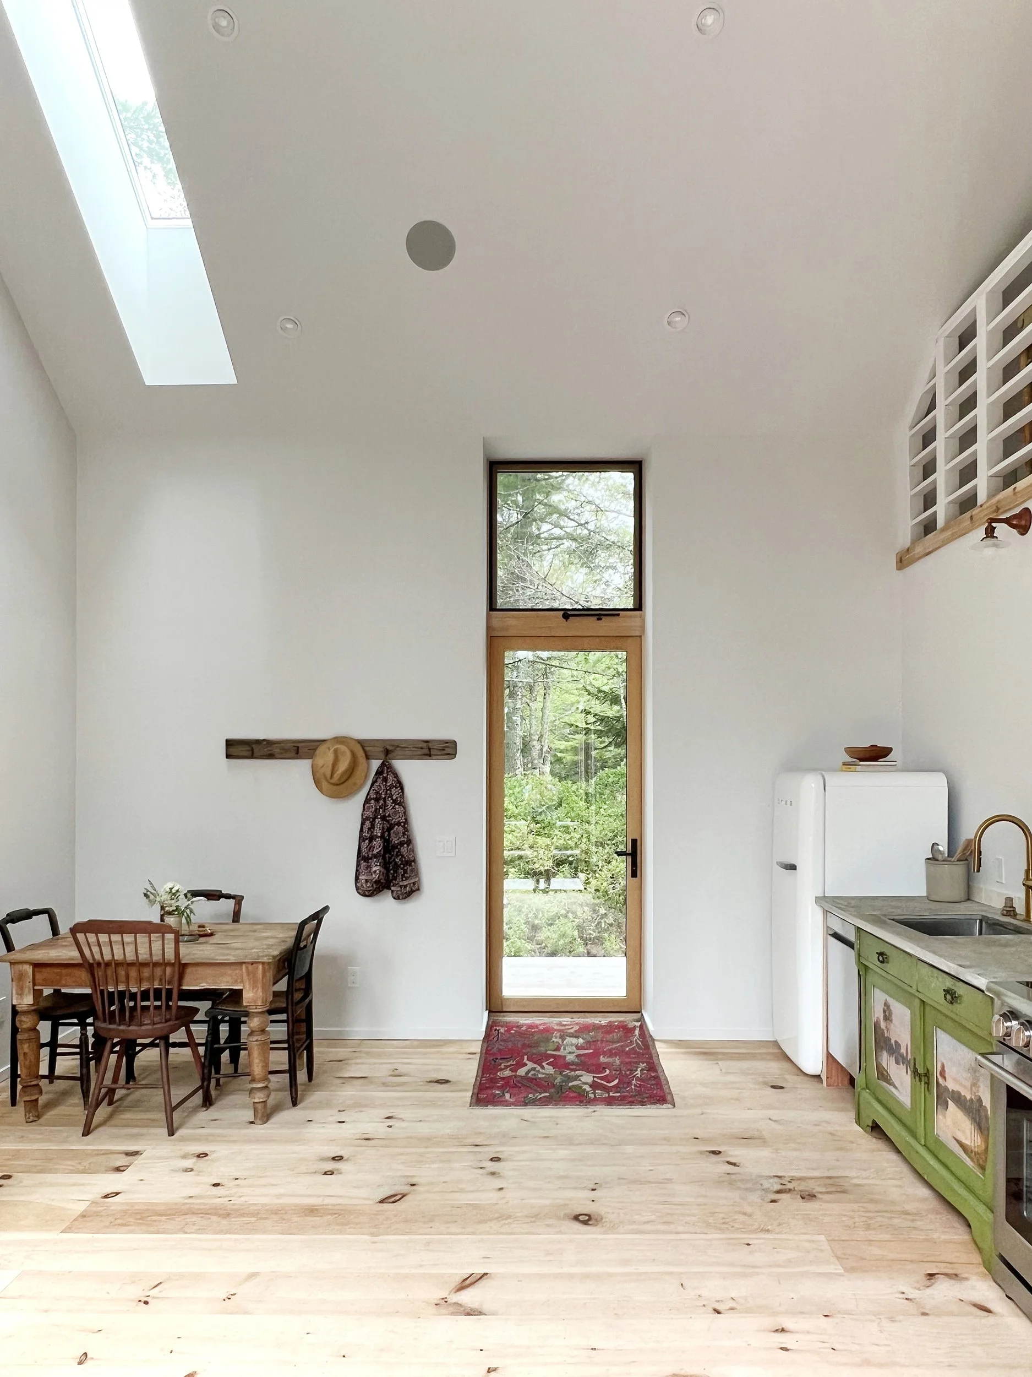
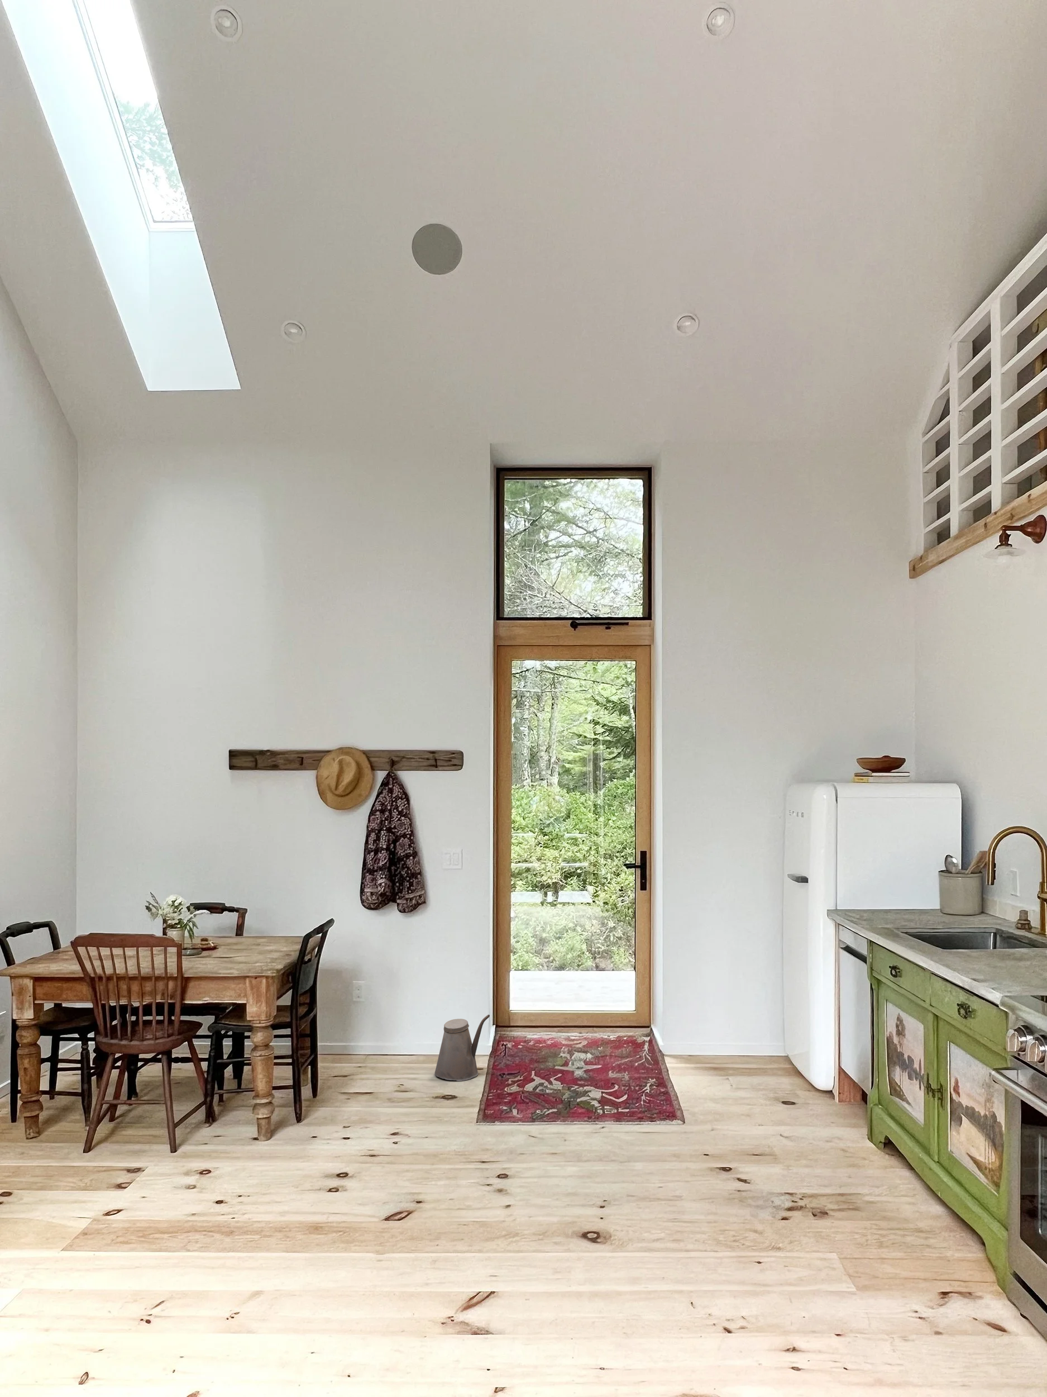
+ watering can (462, 1043)
